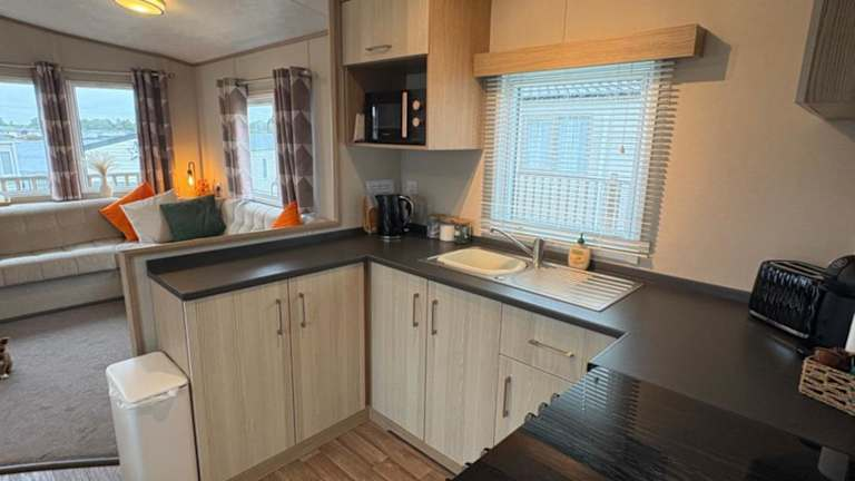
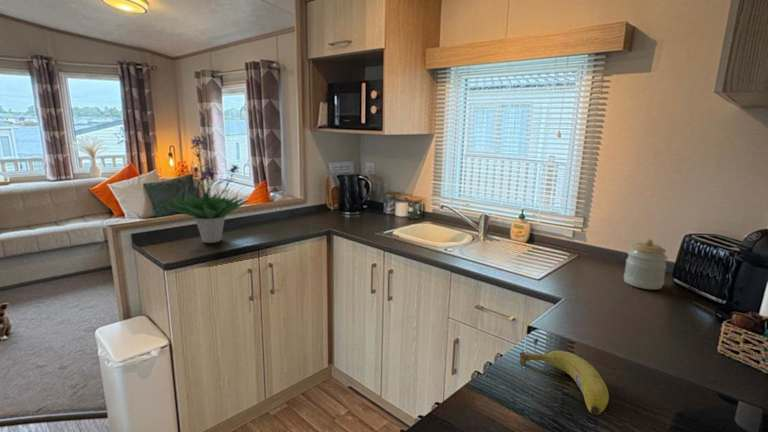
+ fruit (563, 370)
+ jar (645, 261)
+ potted plant (207, 189)
